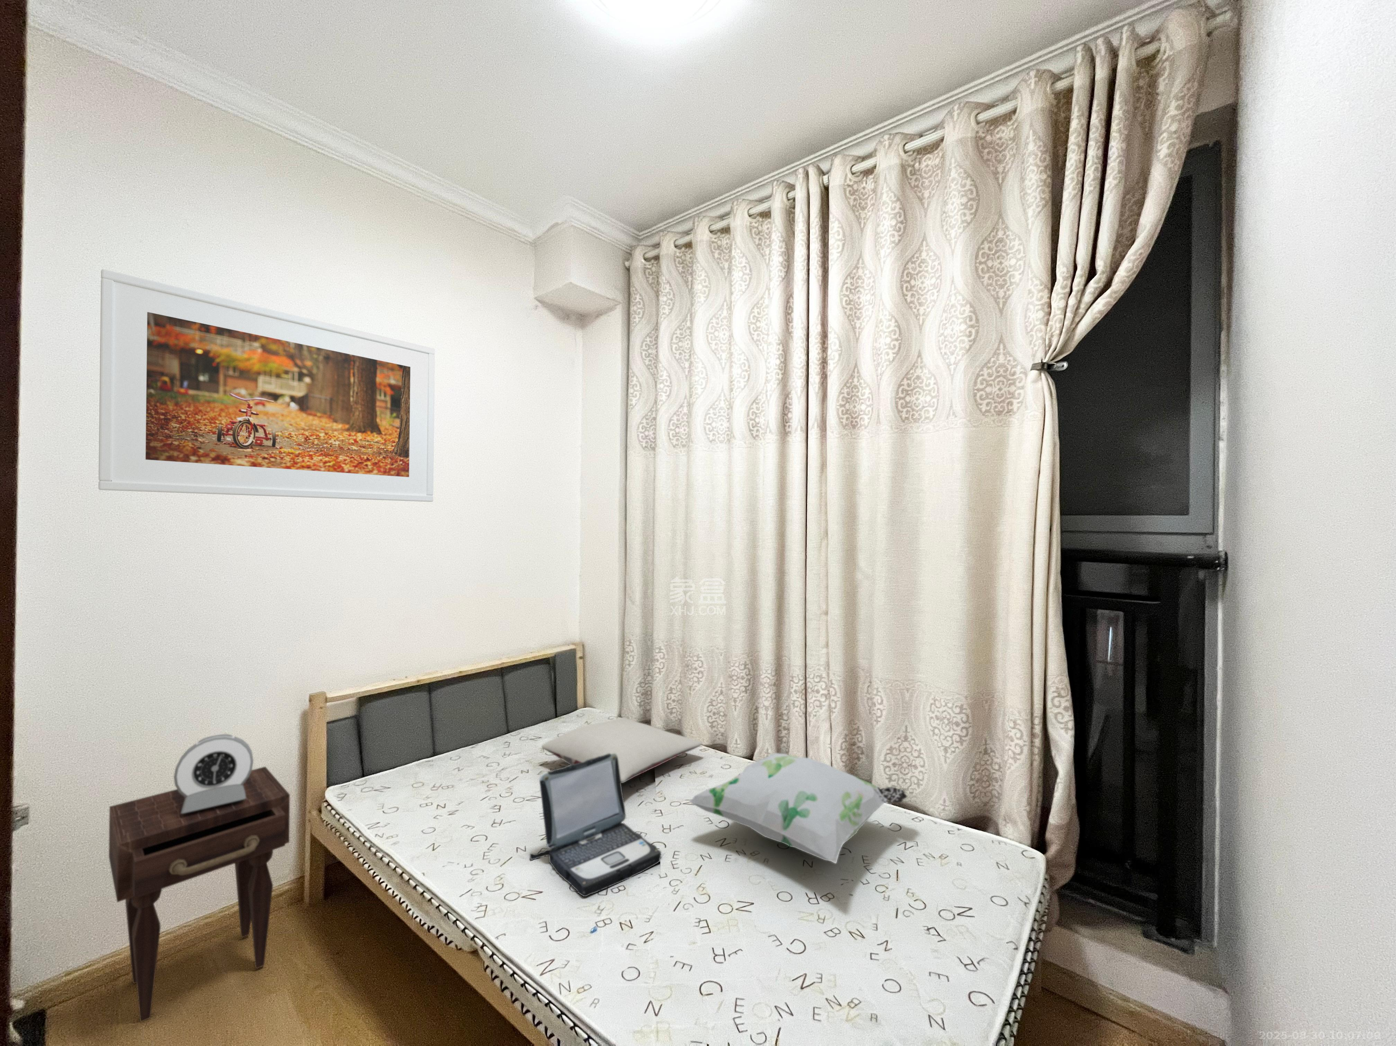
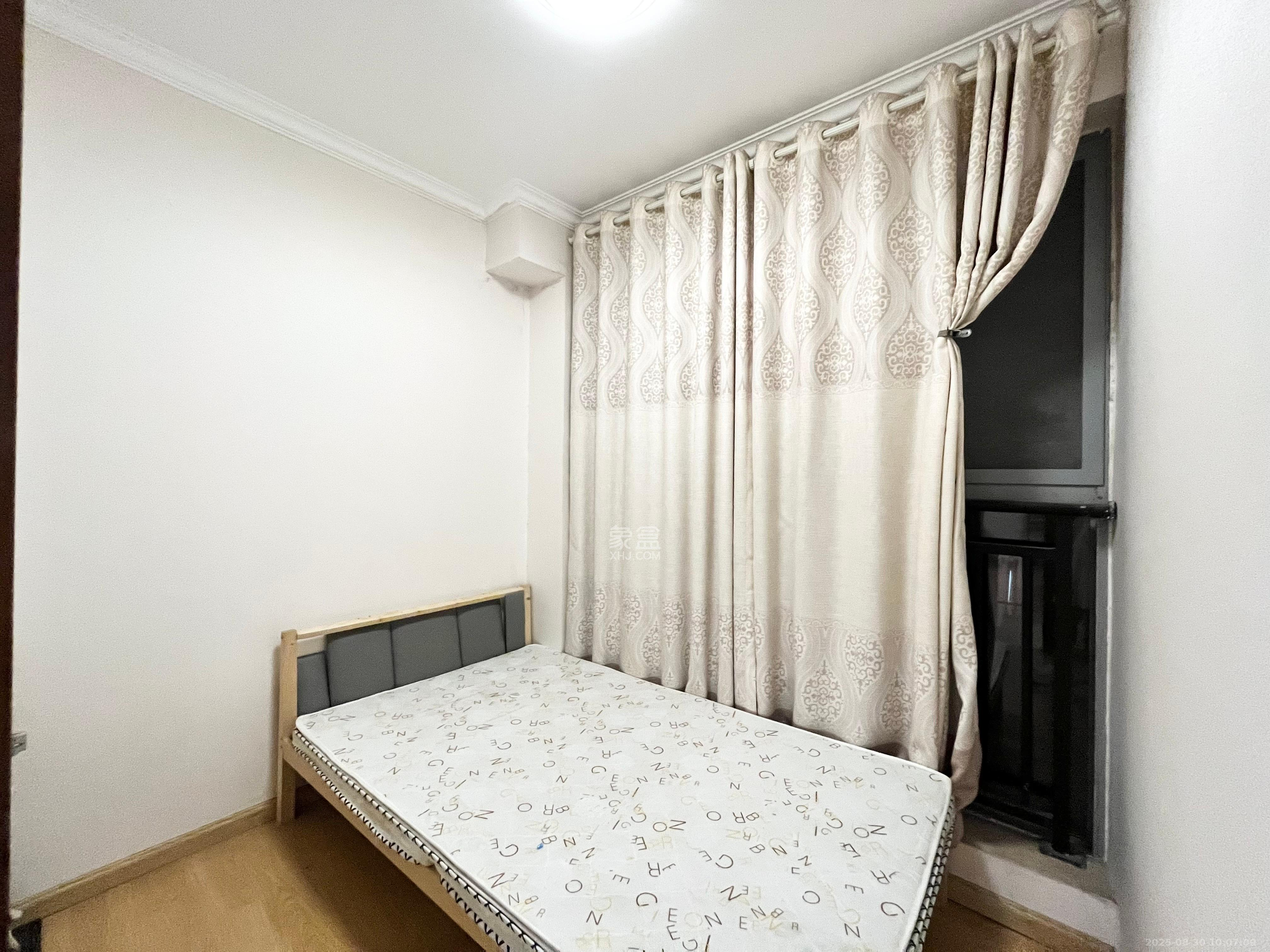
- decorative pillow (800, 798)
- nightstand (197, 877)
- pillow (623, 745)
- laptop (597, 816)
- alarm clock (215, 770)
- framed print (297, 407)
